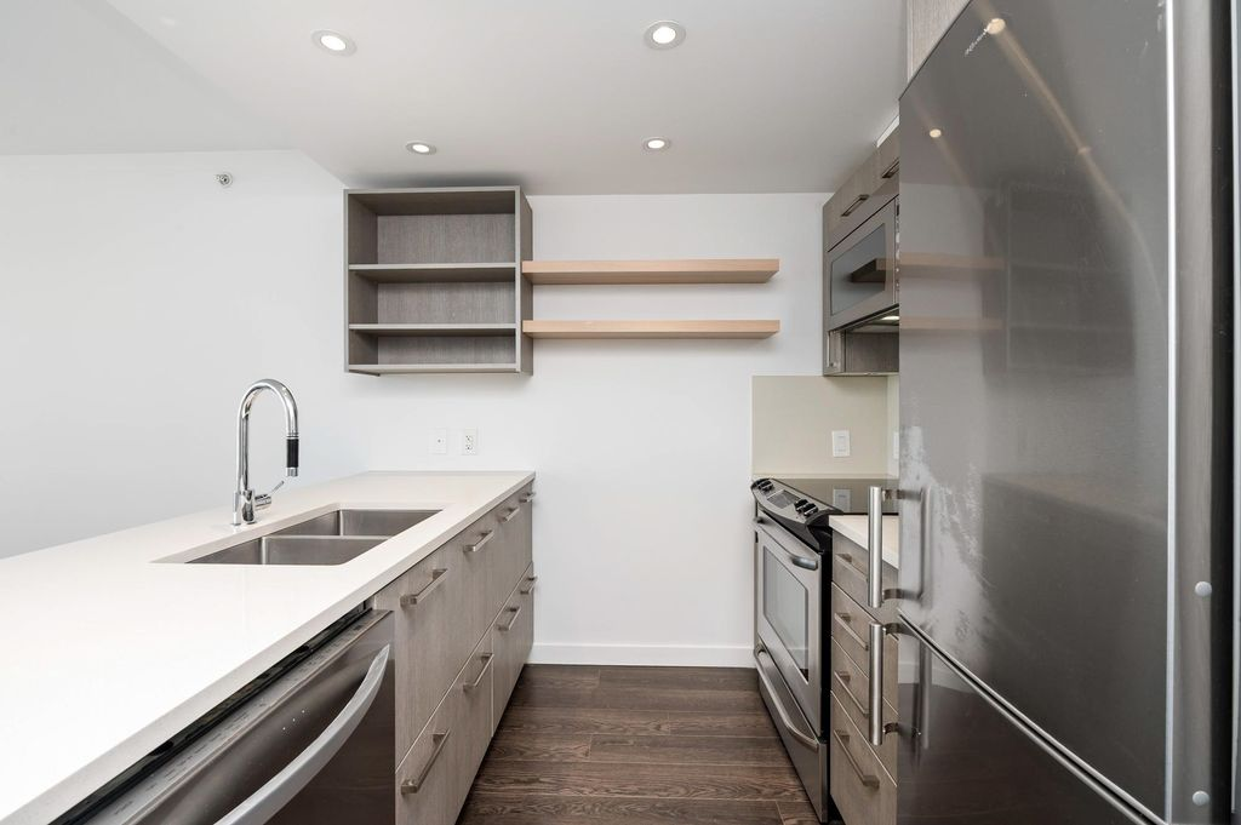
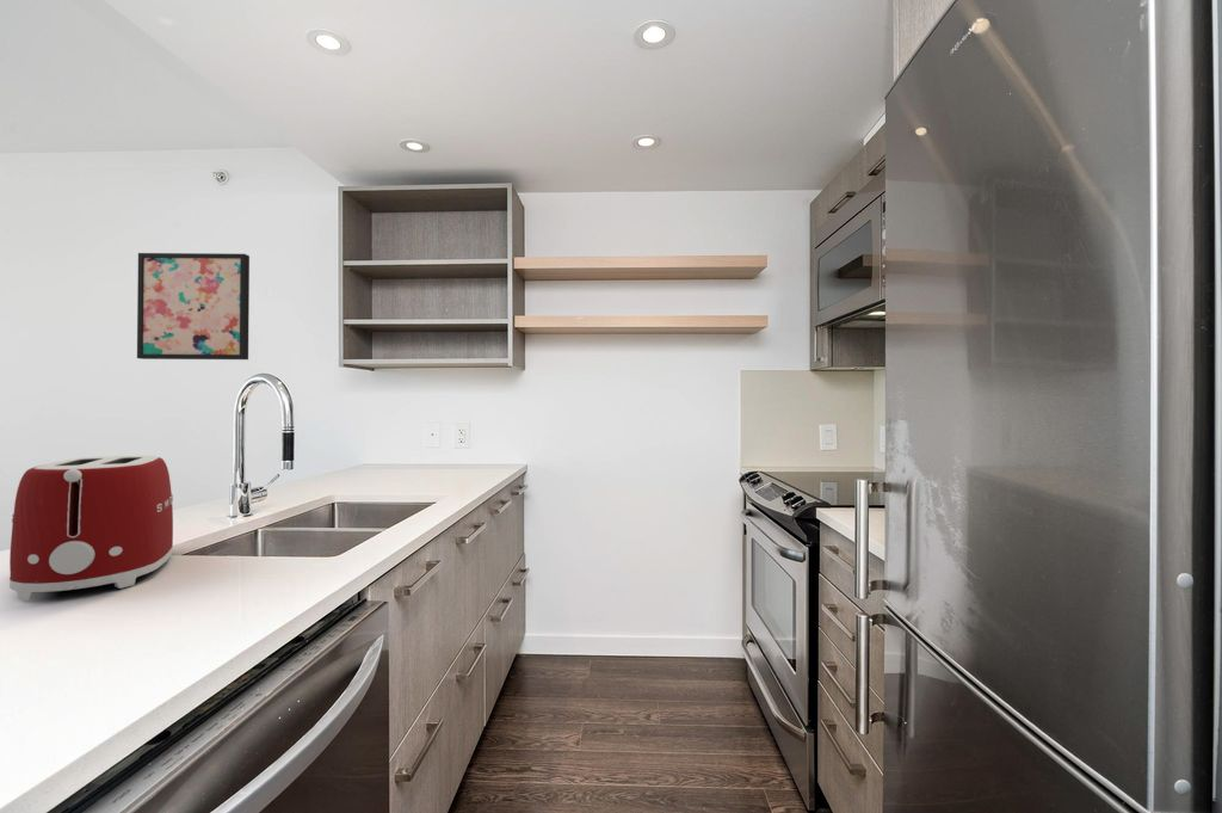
+ wall art (193, 306)
+ toaster (100, 516)
